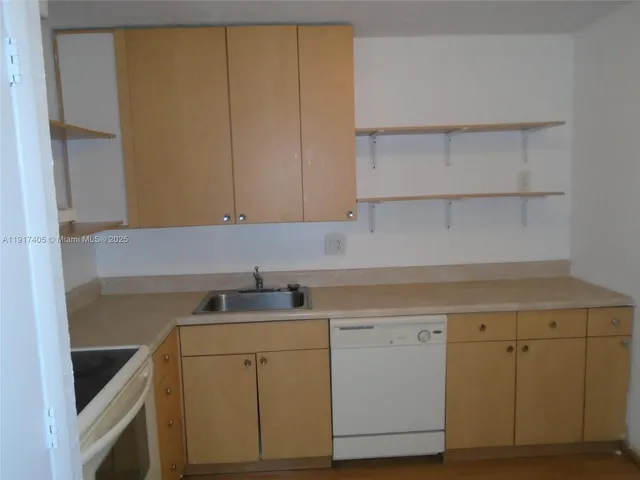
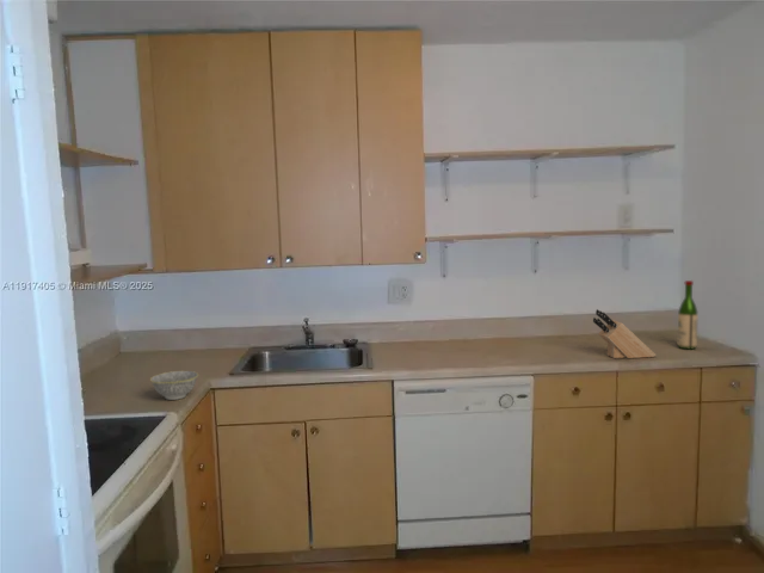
+ bowl (174, 386)
+ knife block (622, 332)
+ wine bottle (688, 314)
